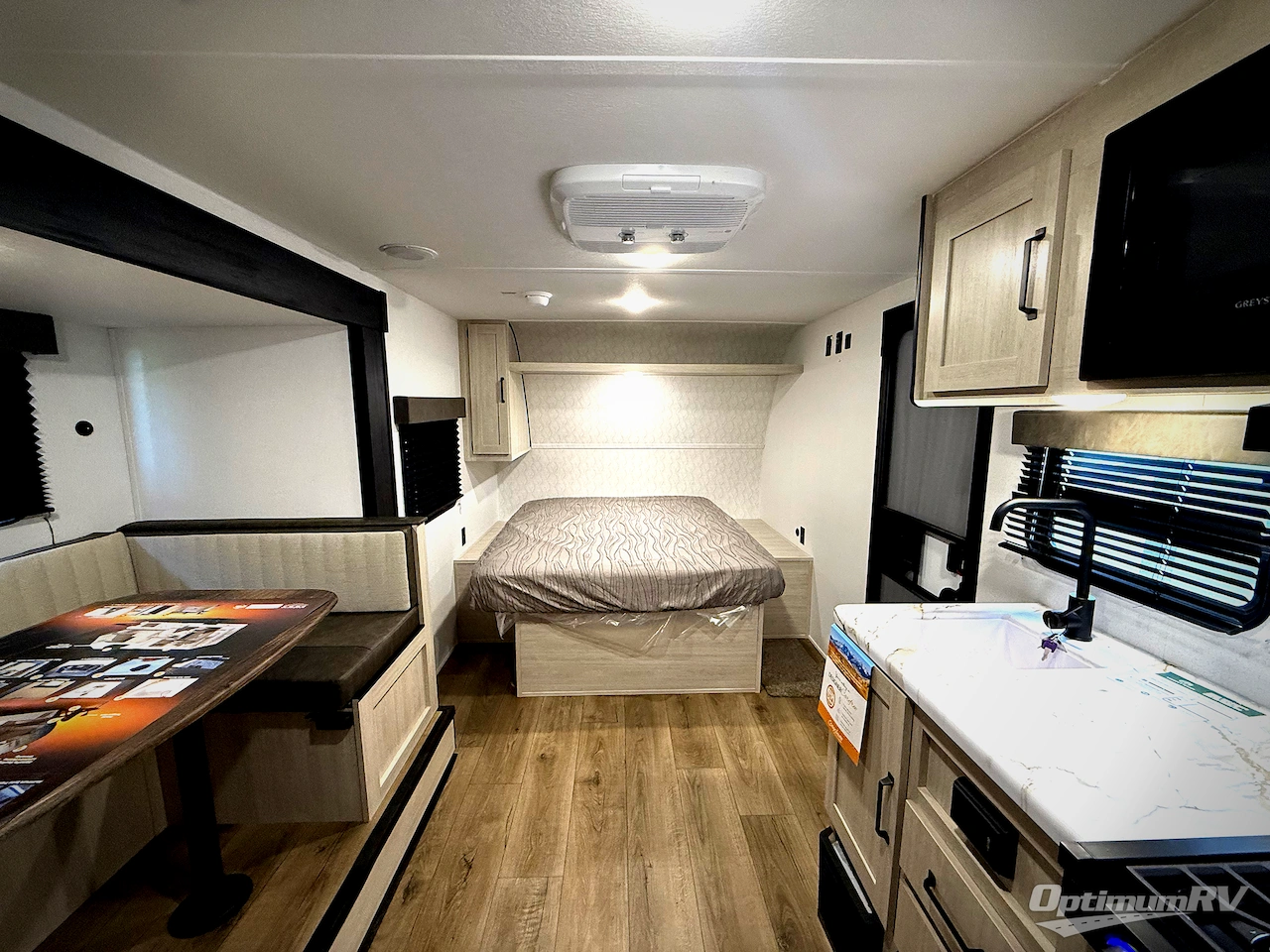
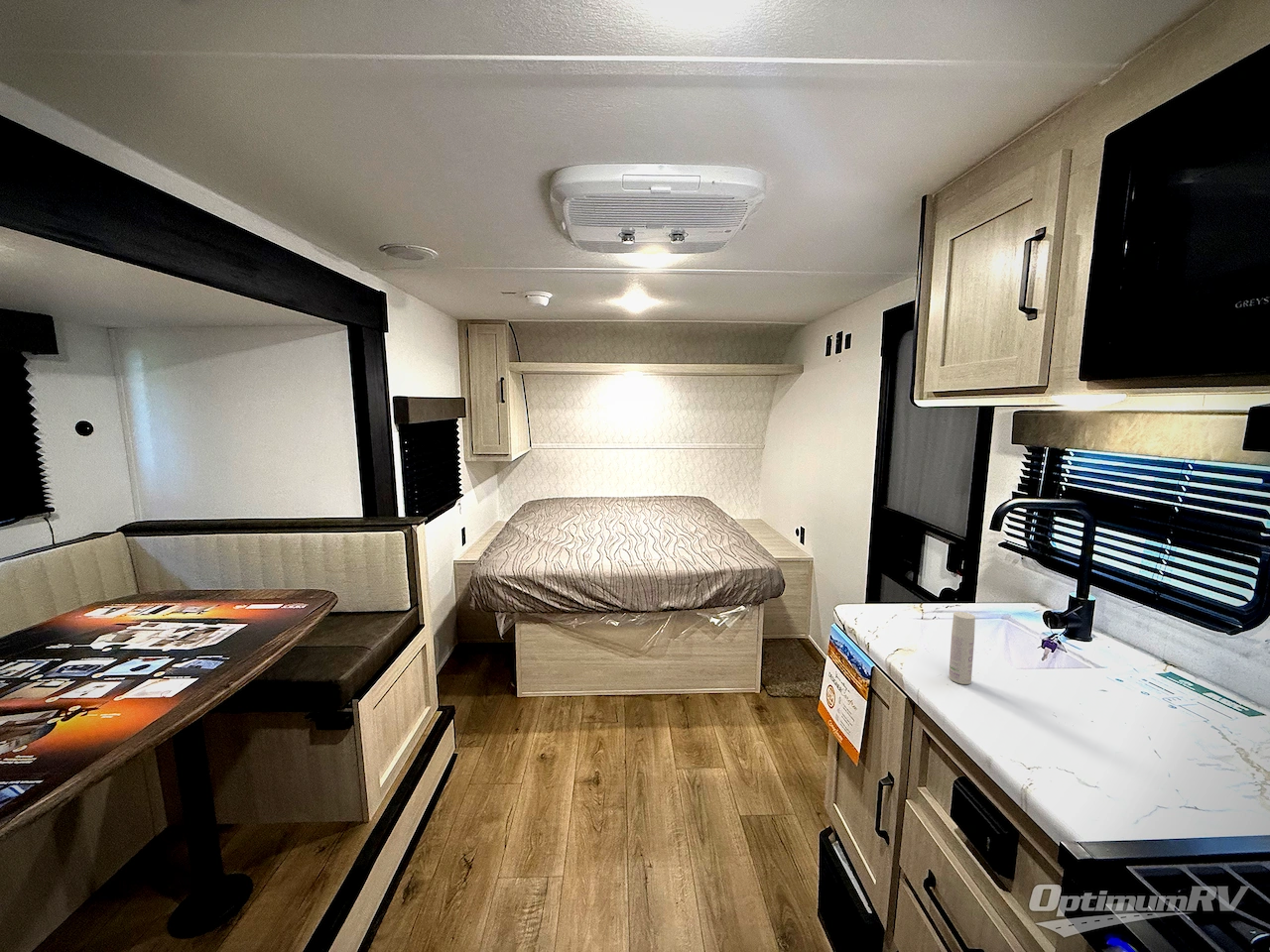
+ bottle (961, 647)
